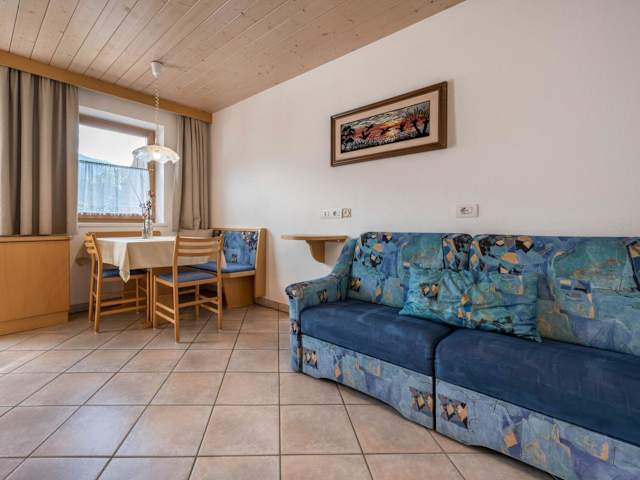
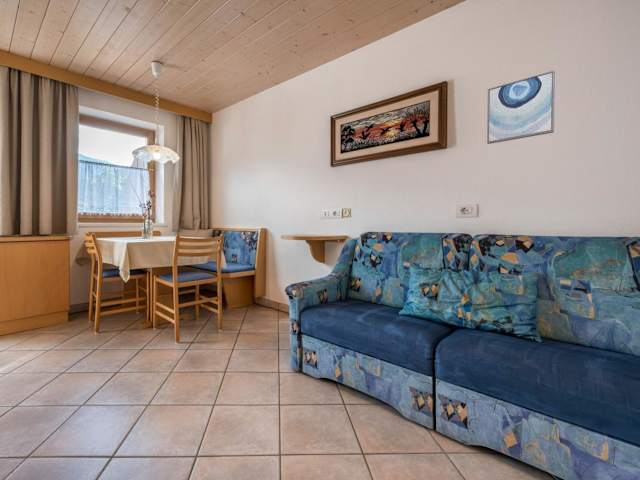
+ wall art (519, 109)
